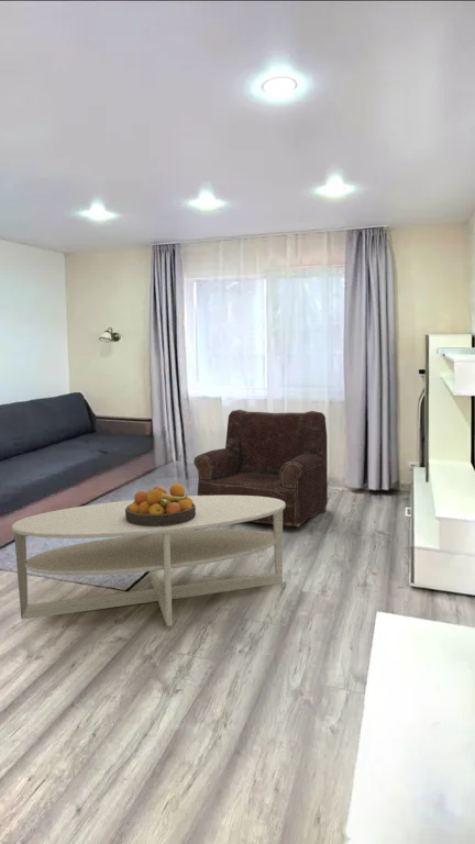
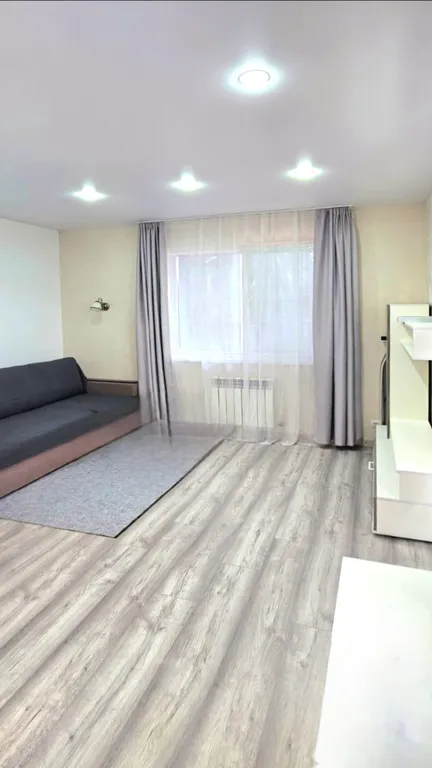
- fruit bowl (161, 501)
- coffee table (158, 556)
- armchair (262, 462)
